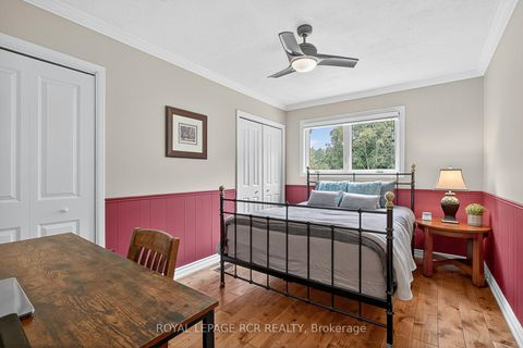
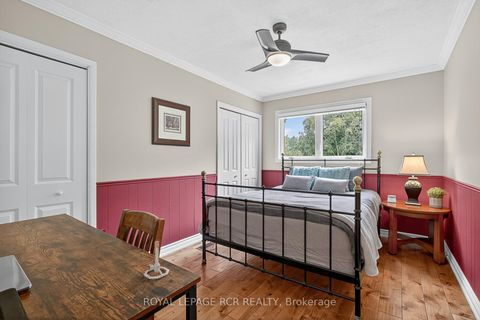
+ lamp base (155, 254)
